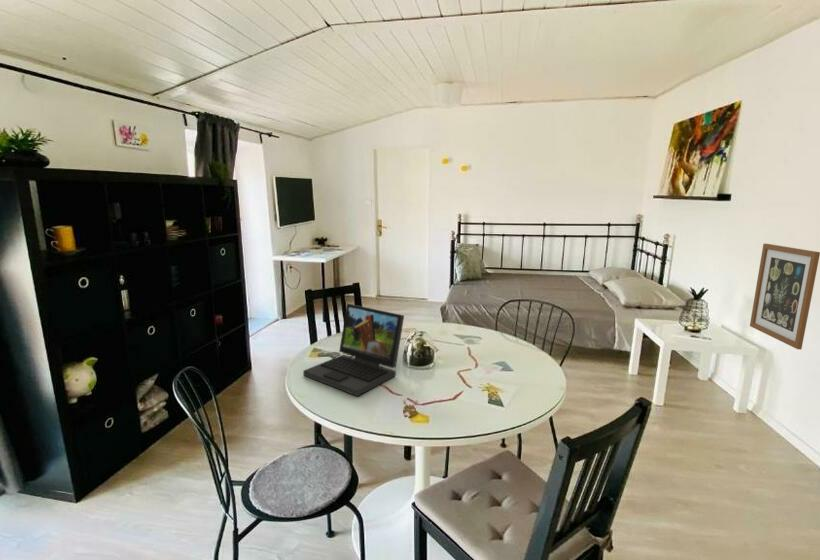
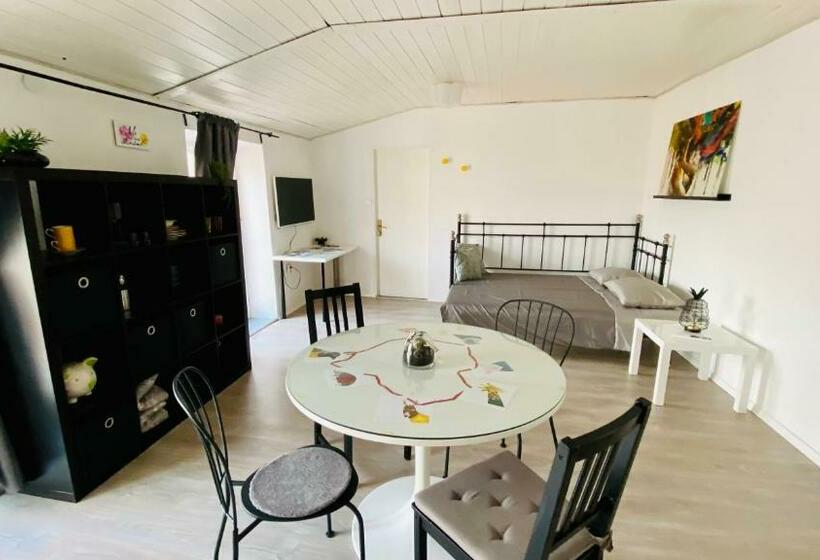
- wall art (781, 293)
- laptop (353, 344)
